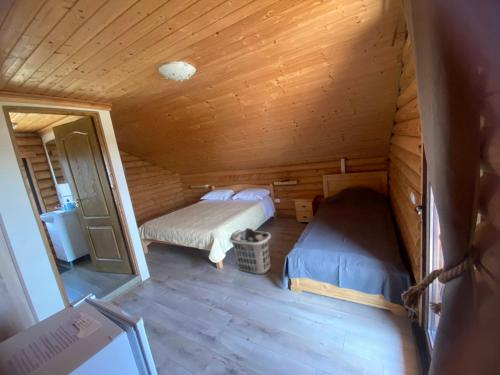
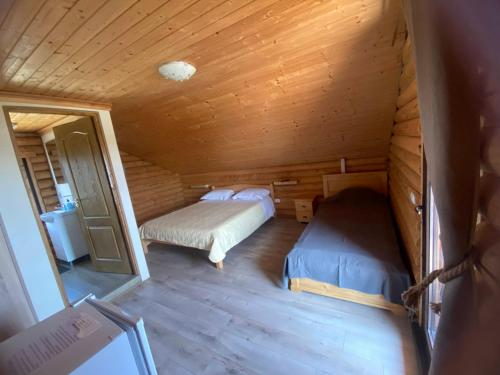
- clothes hamper (251, 249)
